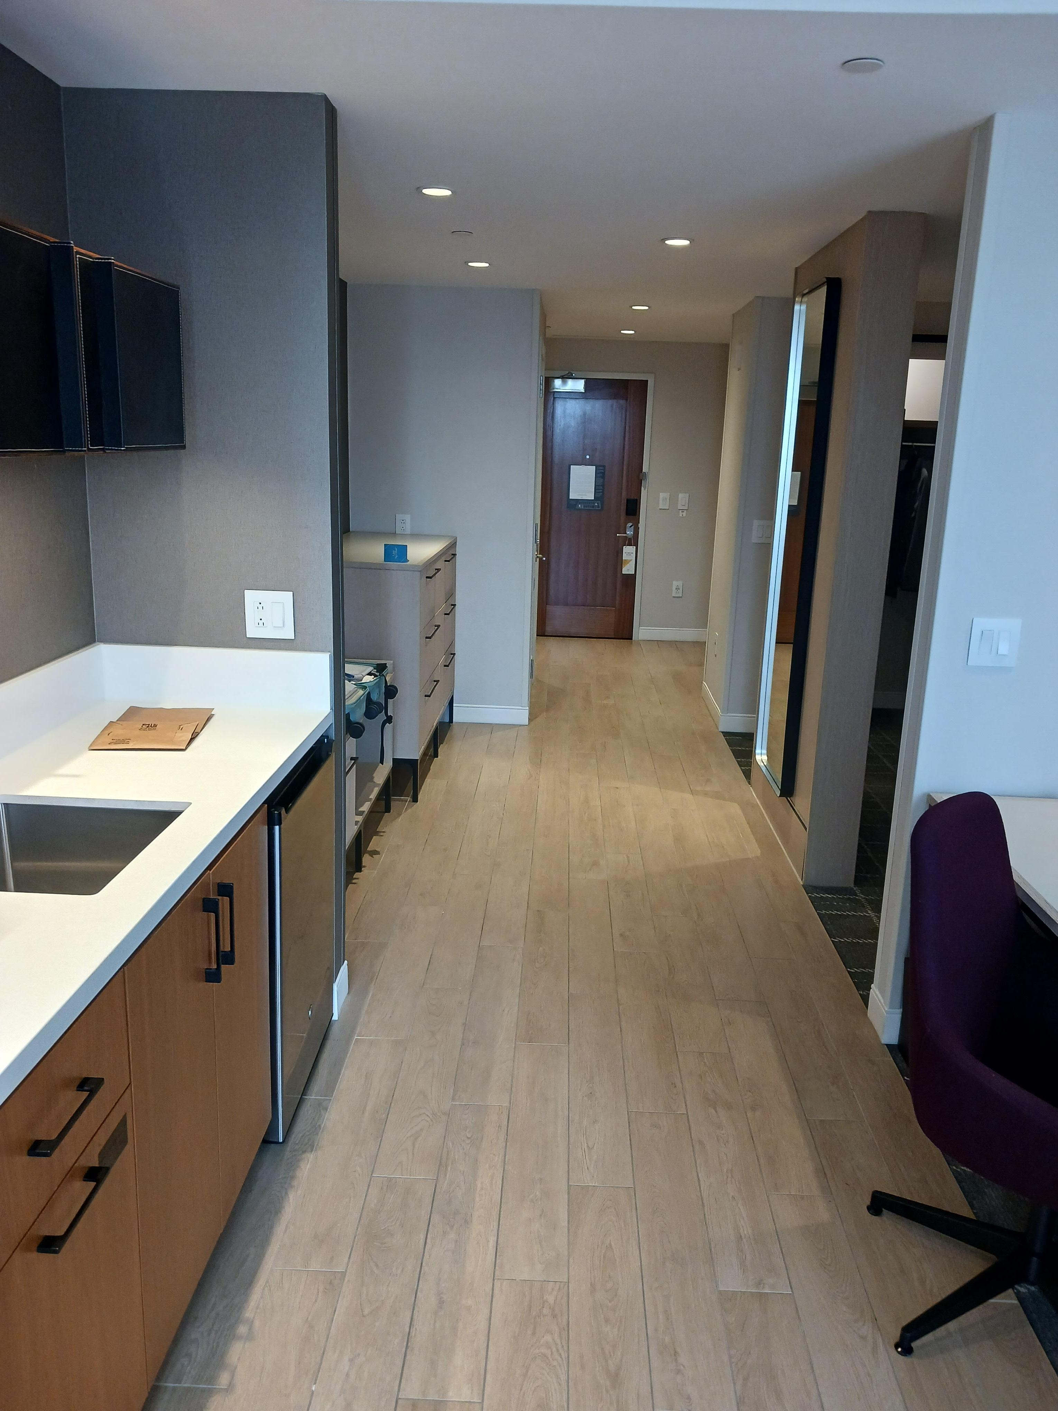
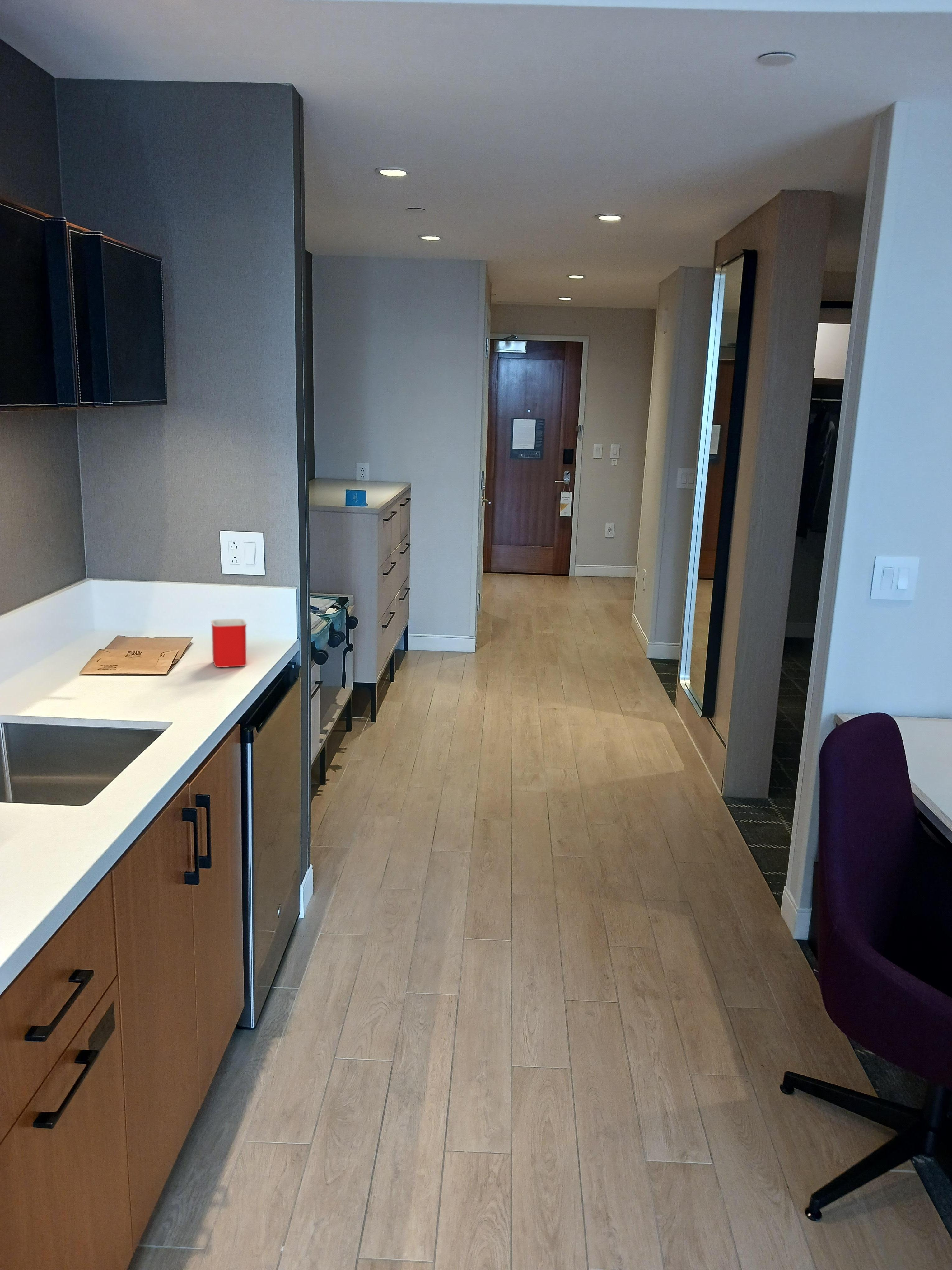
+ mug (228, 641)
